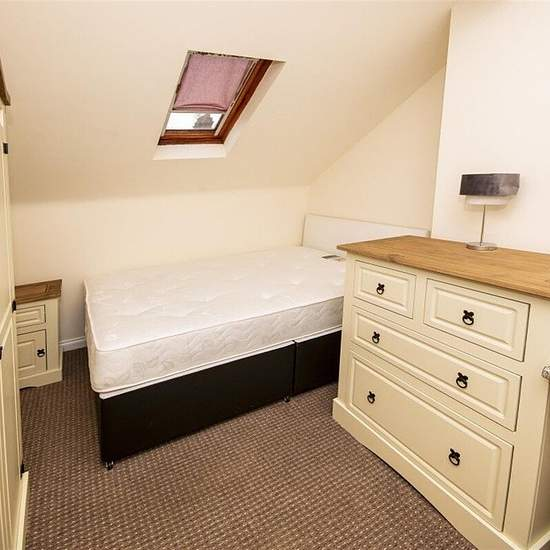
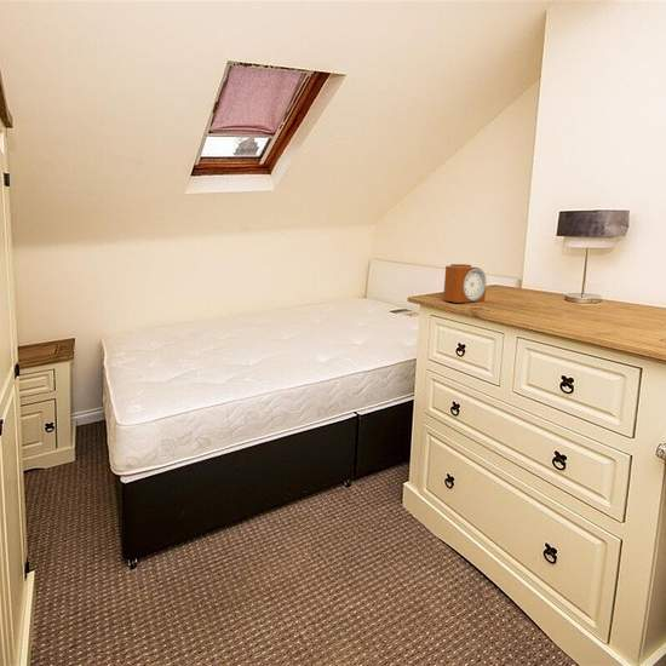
+ alarm clock (464, 282)
